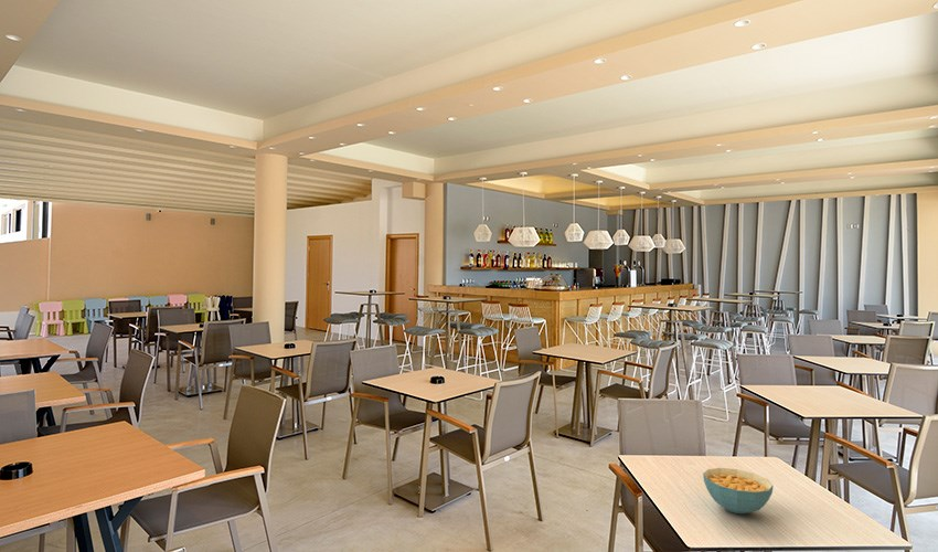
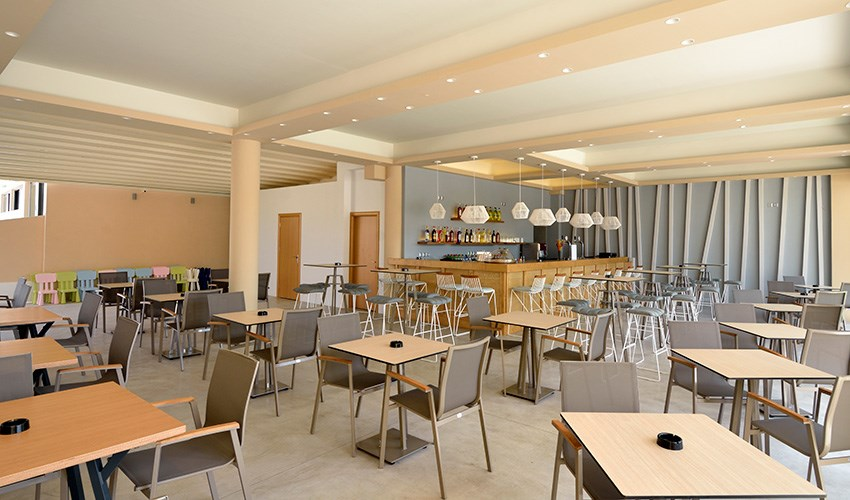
- cereal bowl (736, 493)
